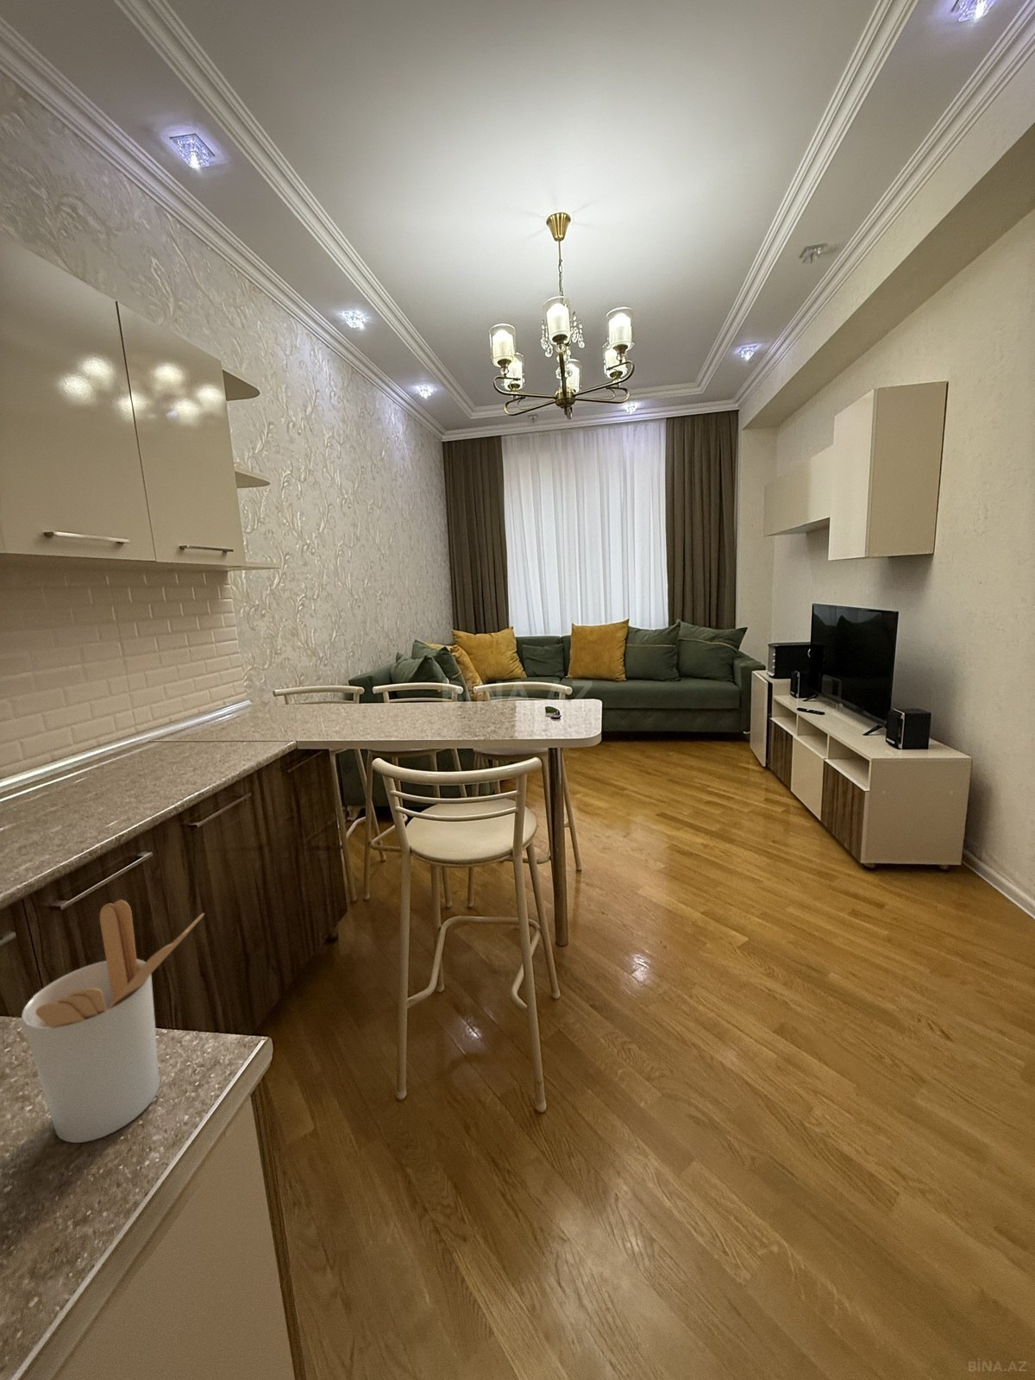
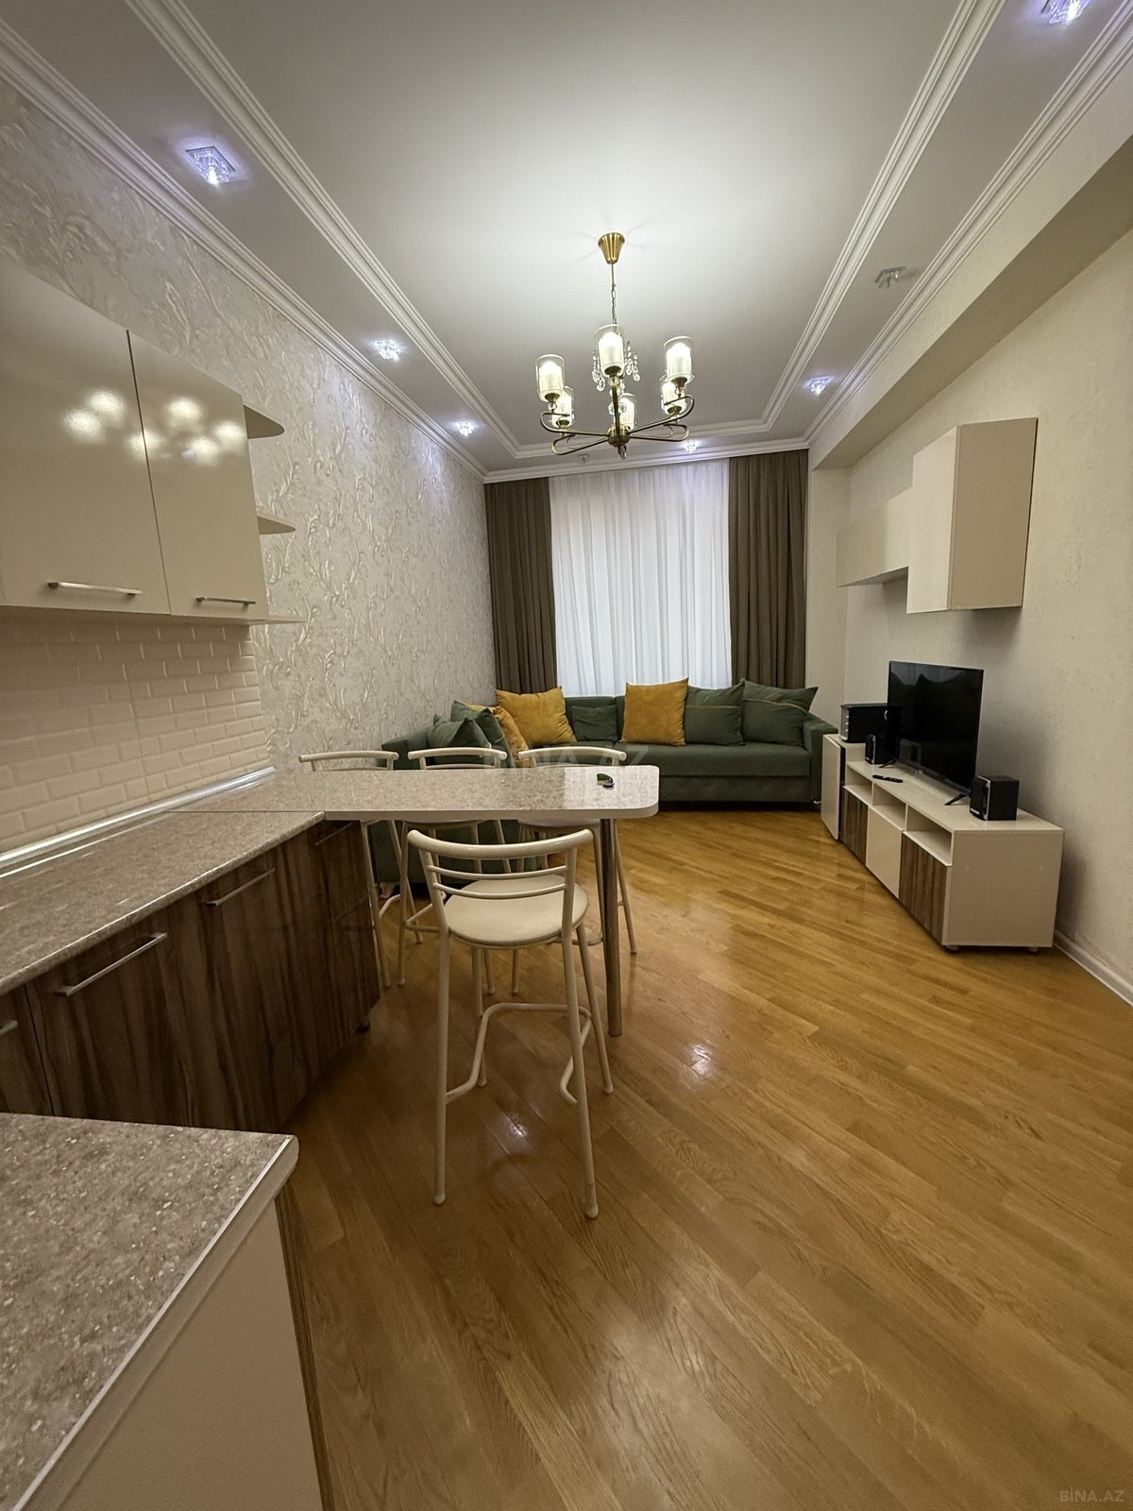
- utensil holder (124, 1015)
